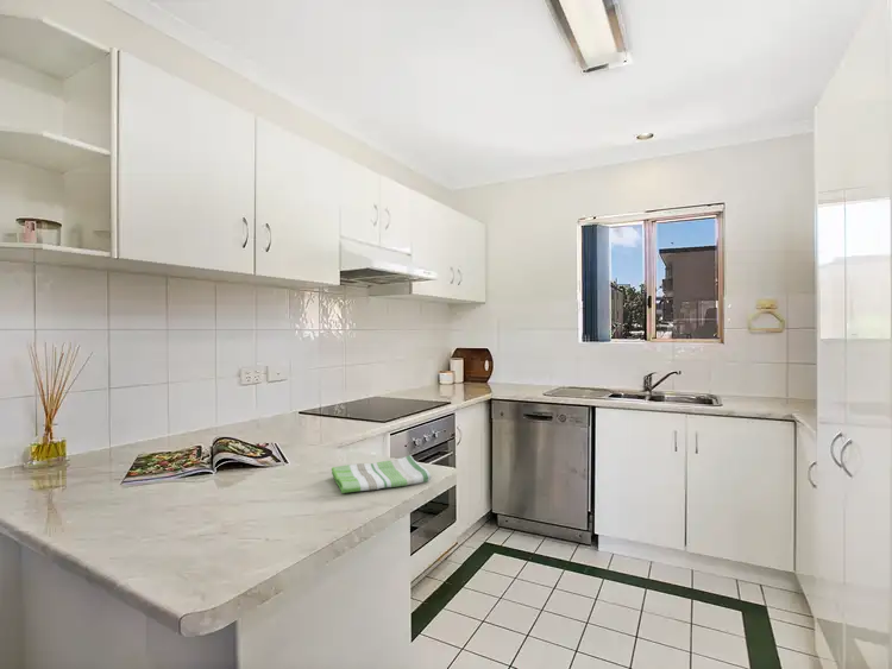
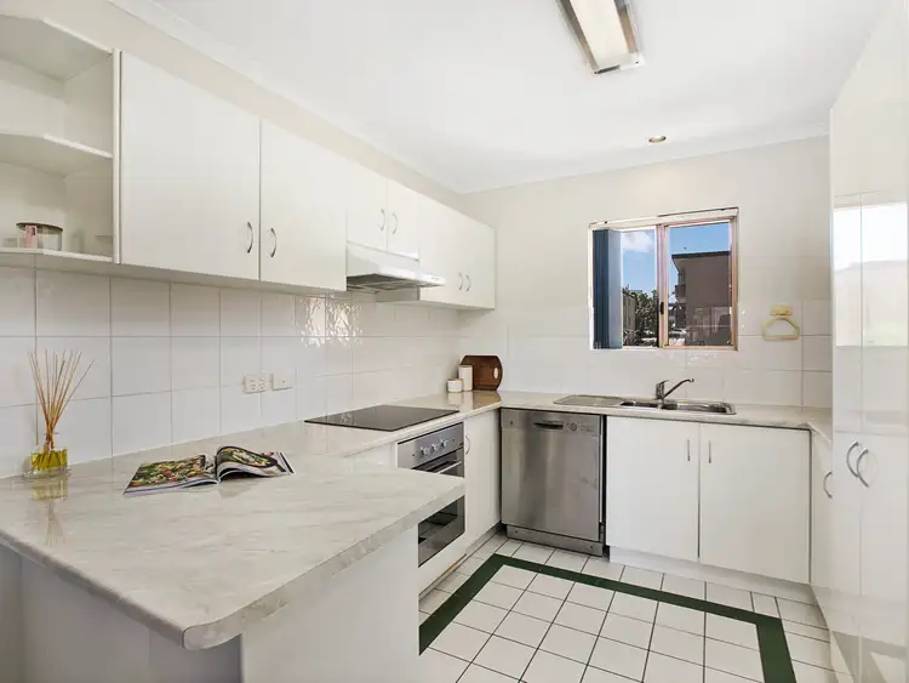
- dish towel (379, 472)
